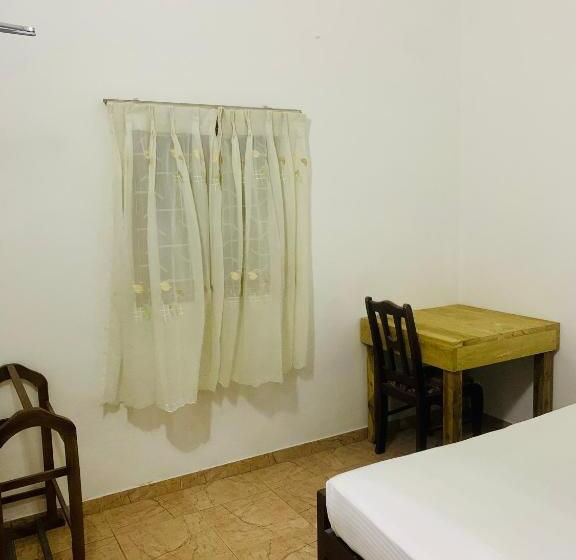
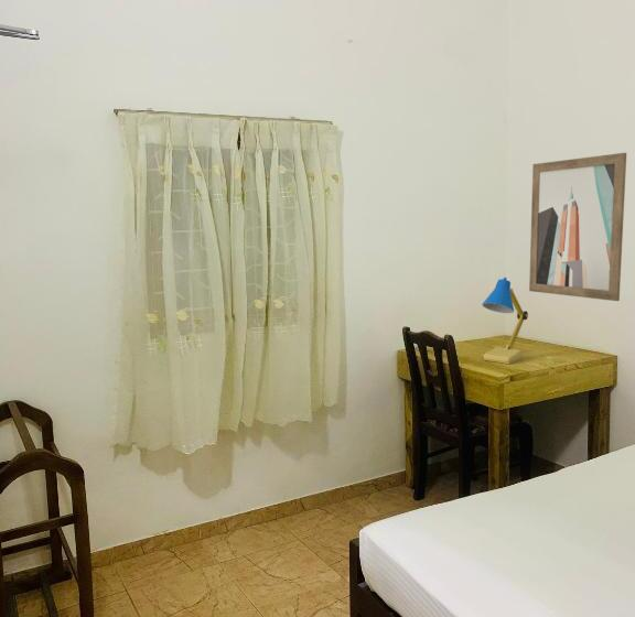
+ desk lamp (508, 312)
+ wall art (573, 228)
